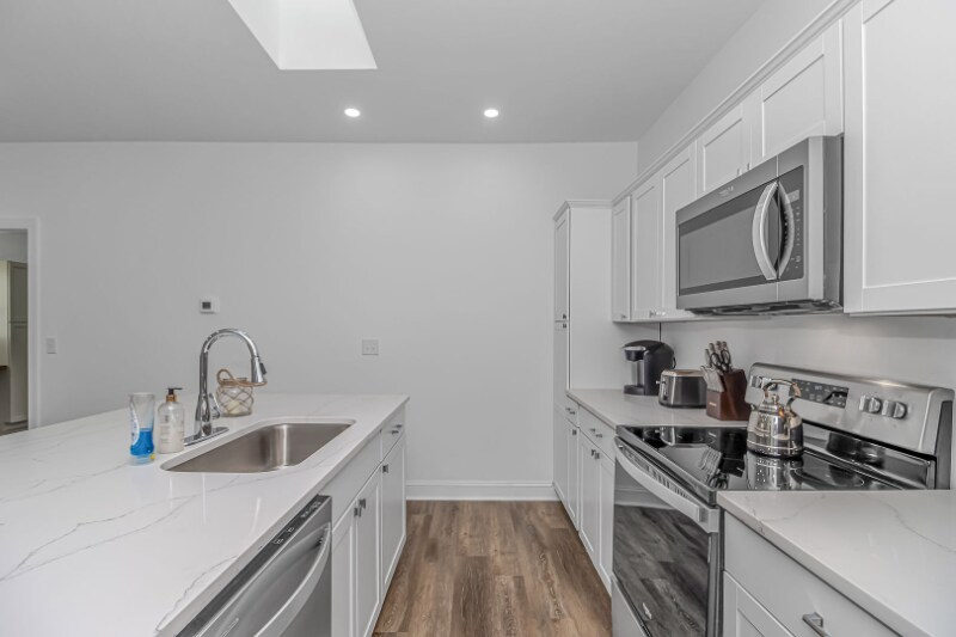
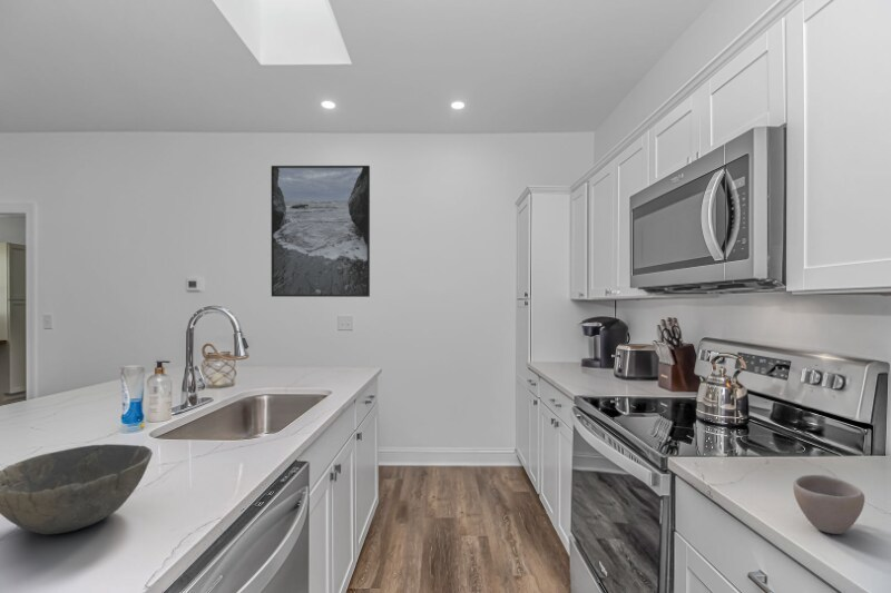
+ cup (824, 503)
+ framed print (320, 230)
+ bowl (75, 492)
